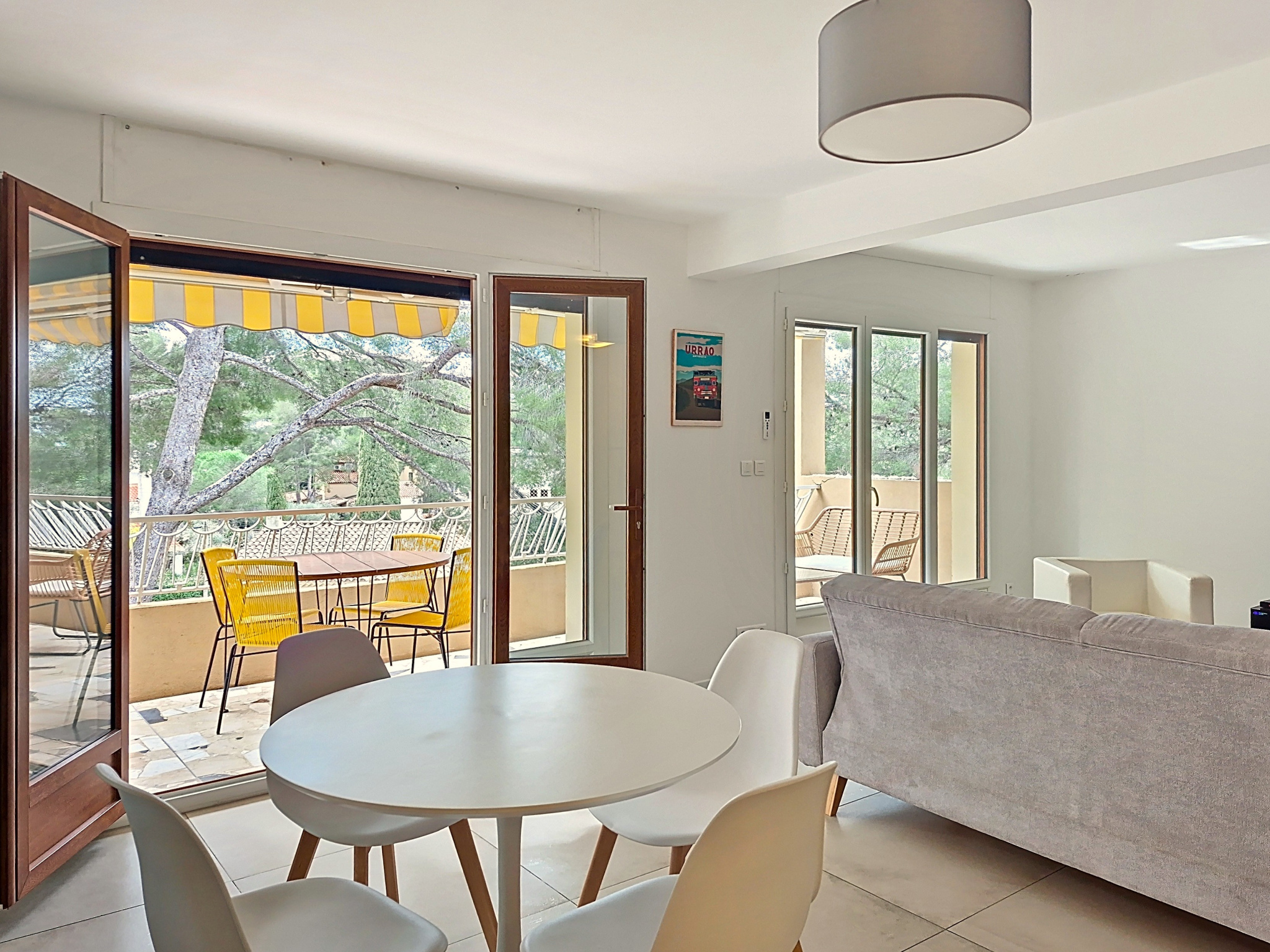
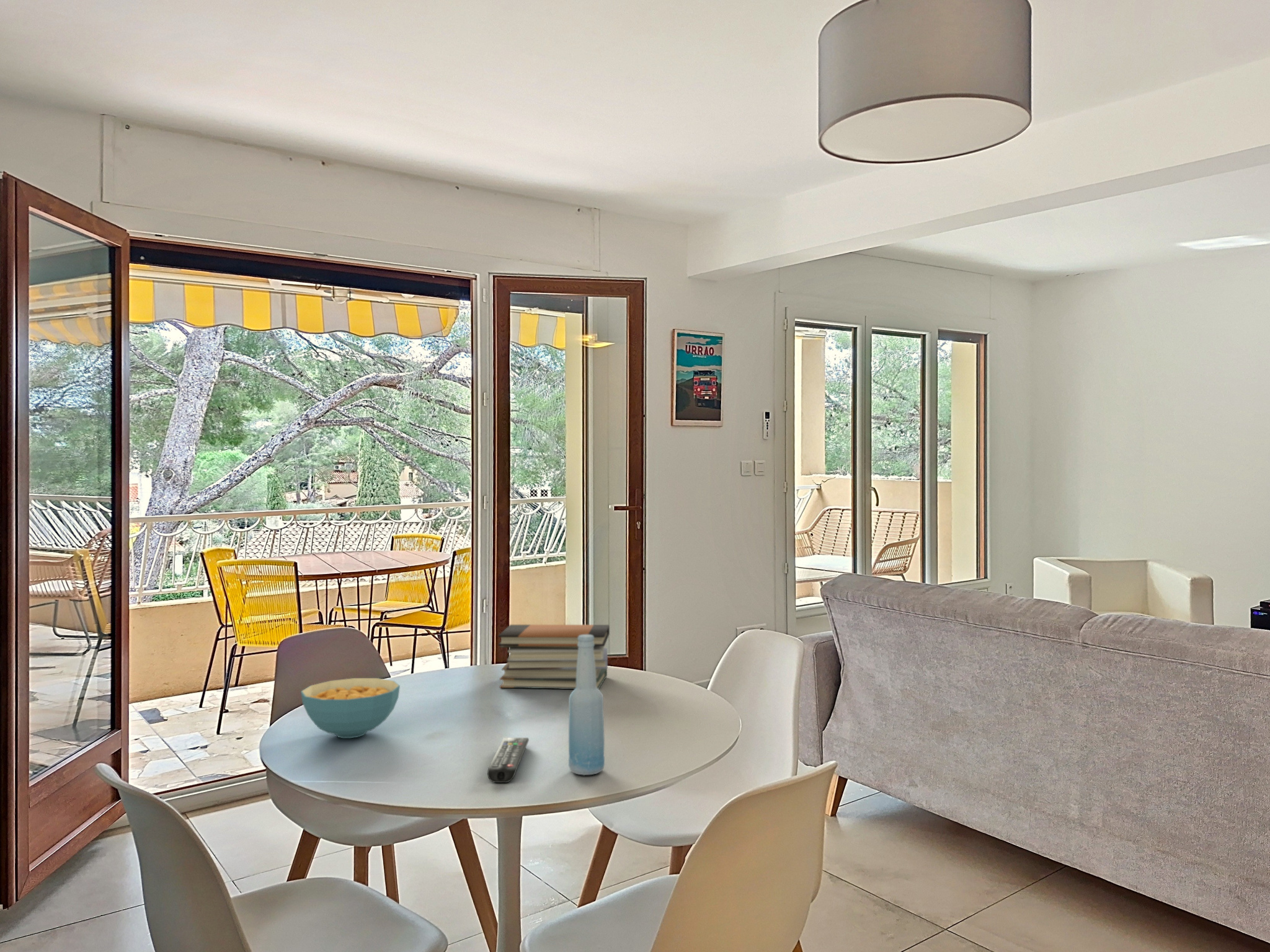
+ cereal bowl (351, 711)
+ bottle (586, 703)
+ remote control (509, 757)
+ book stack (556, 656)
